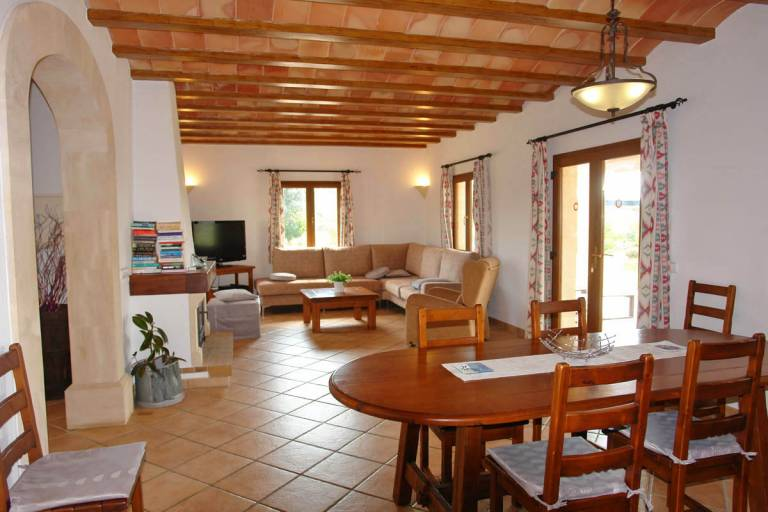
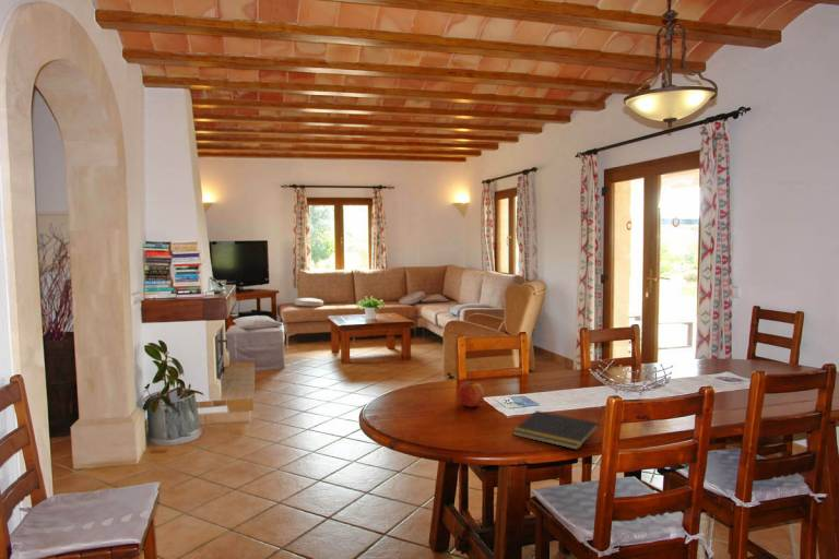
+ notepad (555, 428)
+ fruit (471, 392)
